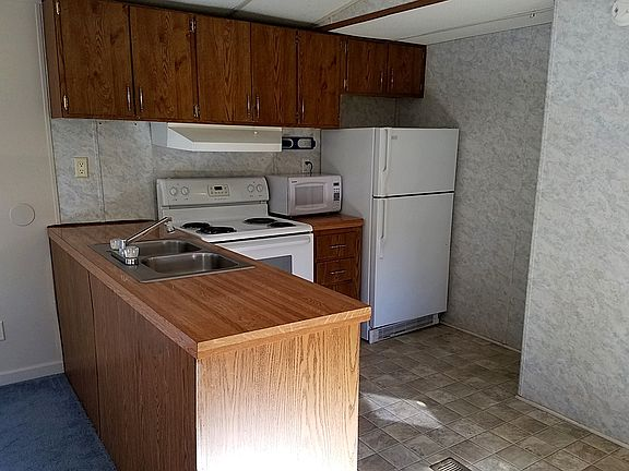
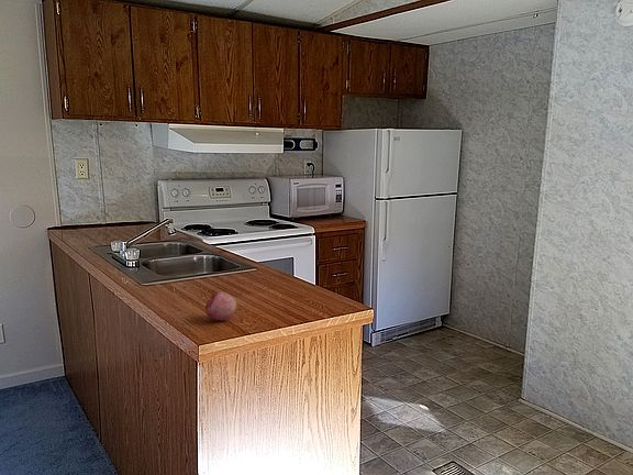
+ fruit (221, 306)
